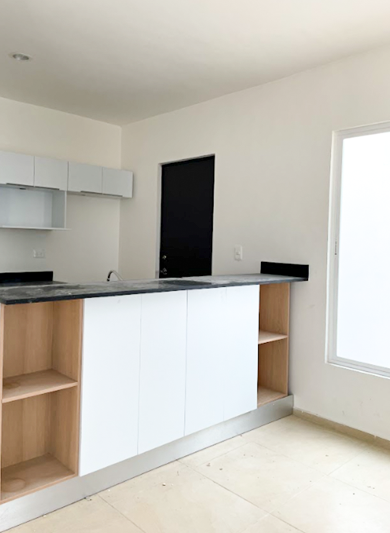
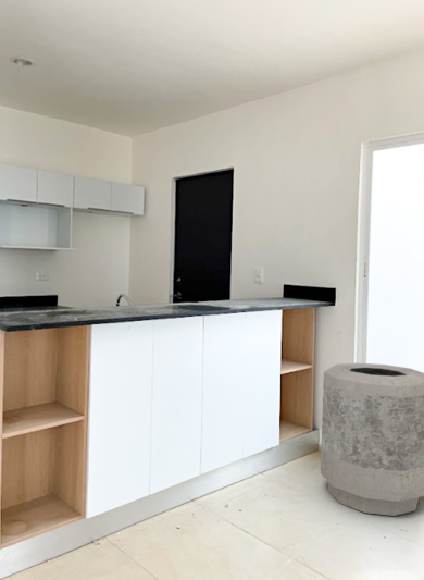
+ trash can (374, 432)
